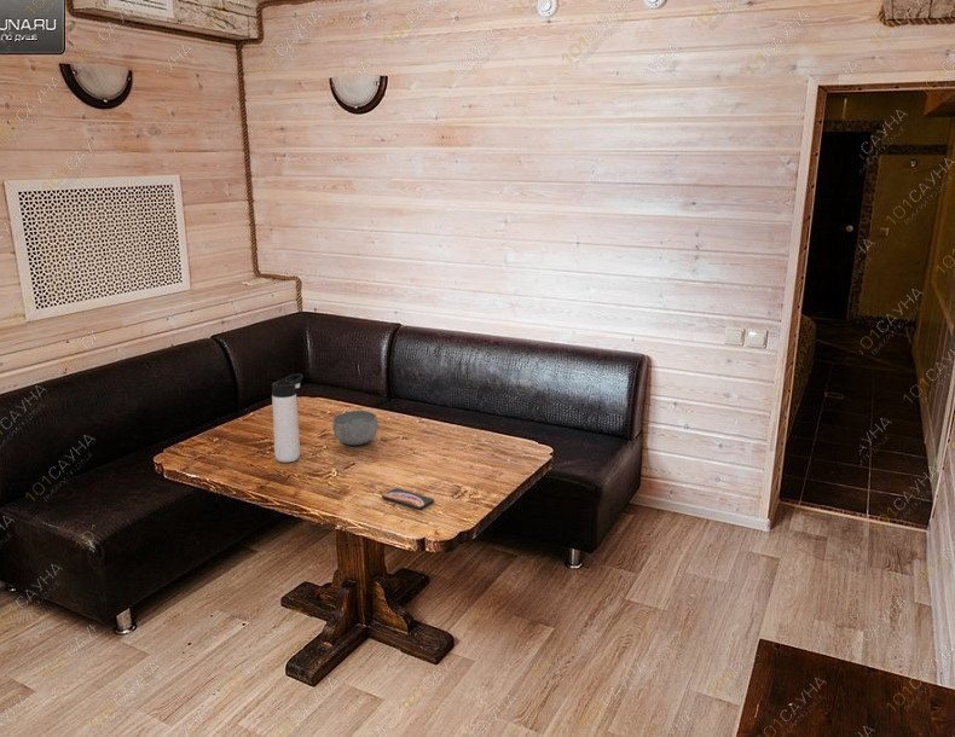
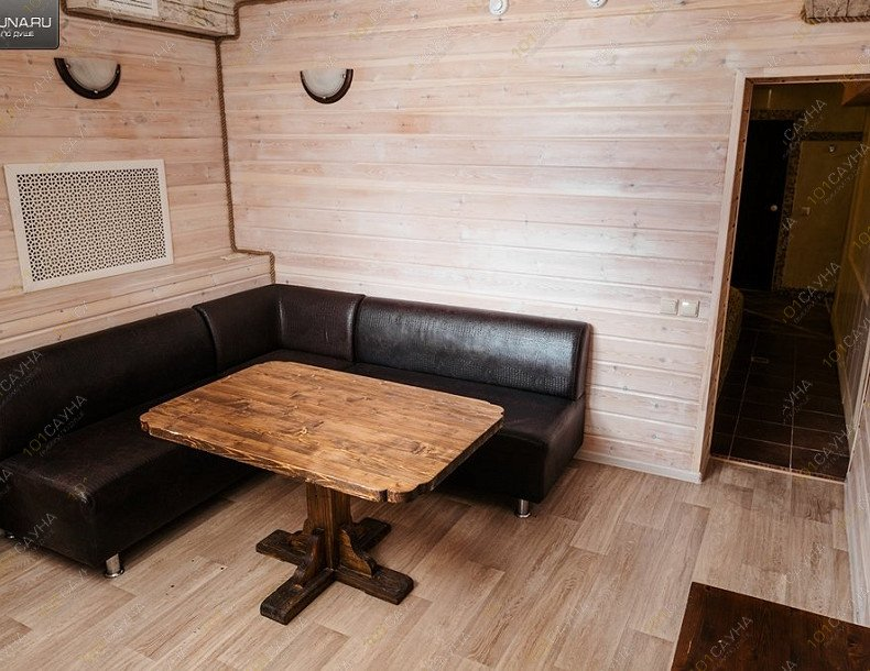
- smartphone (407, 498)
- thermos bottle (289, 417)
- bowl (355, 429)
